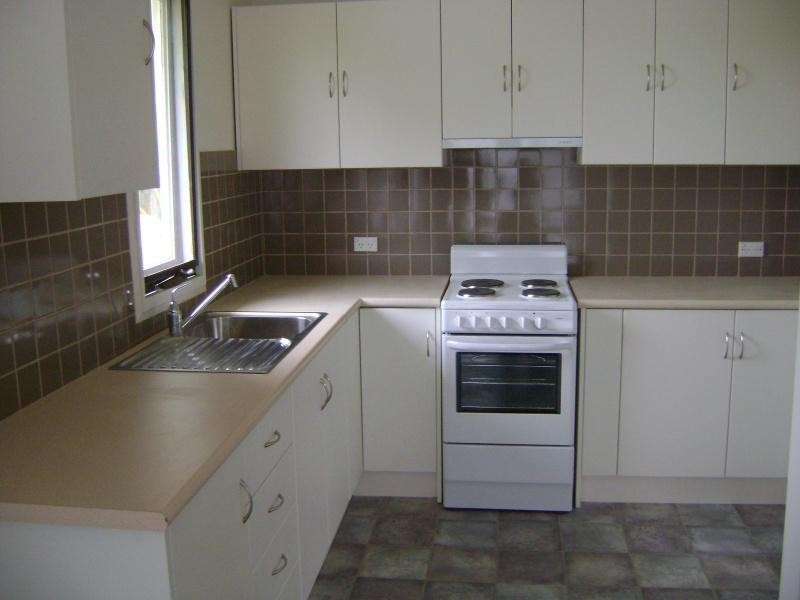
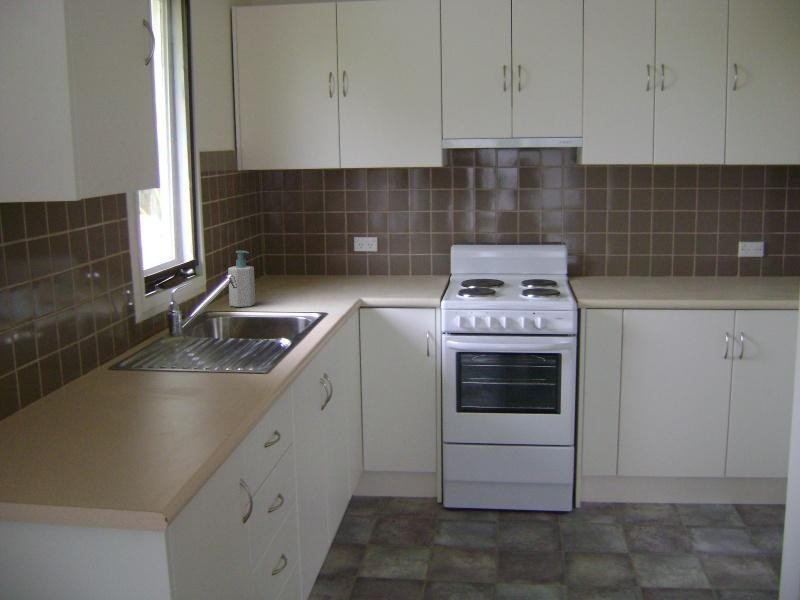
+ soap bottle (241, 278)
